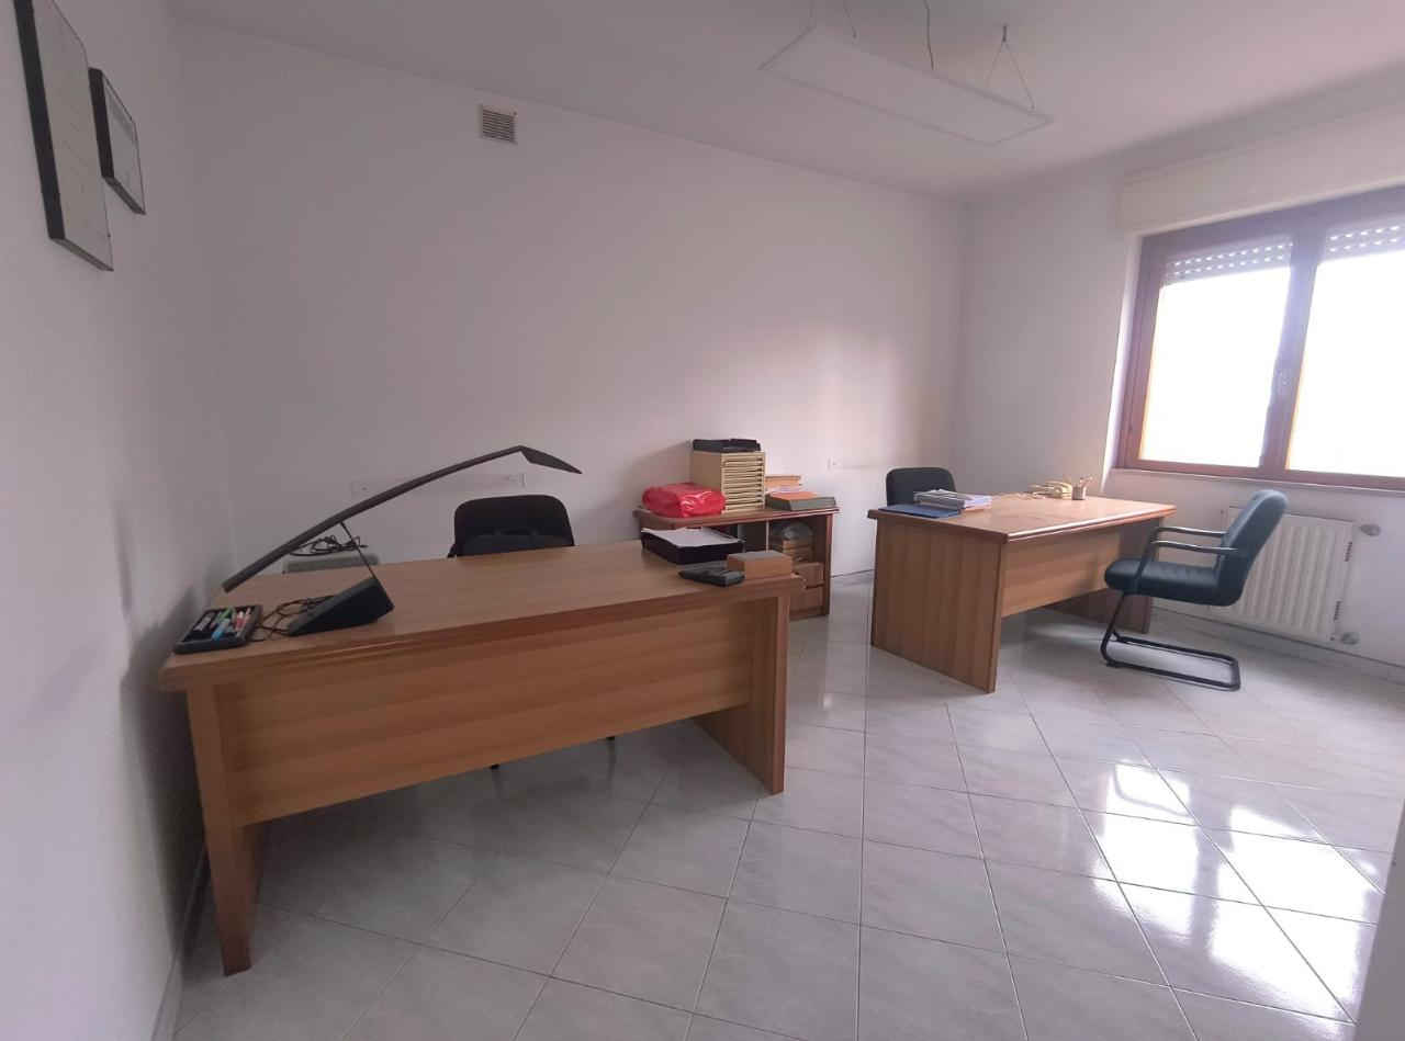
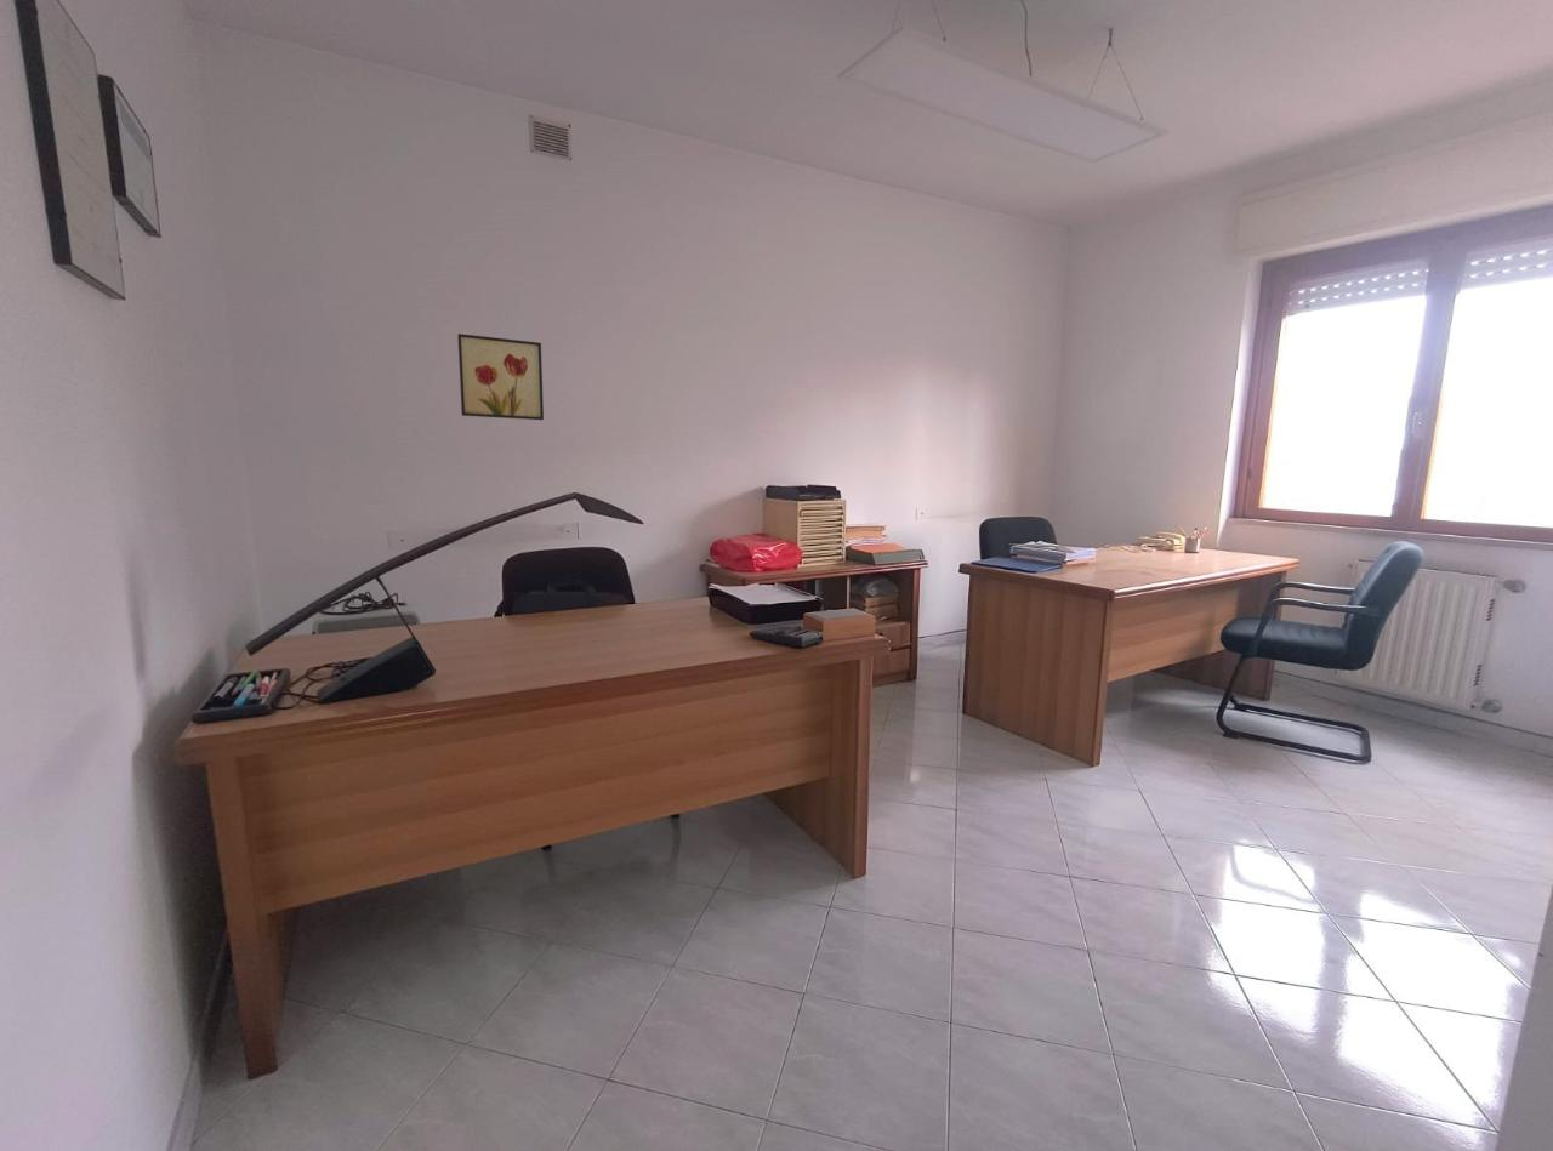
+ wall art (501, 378)
